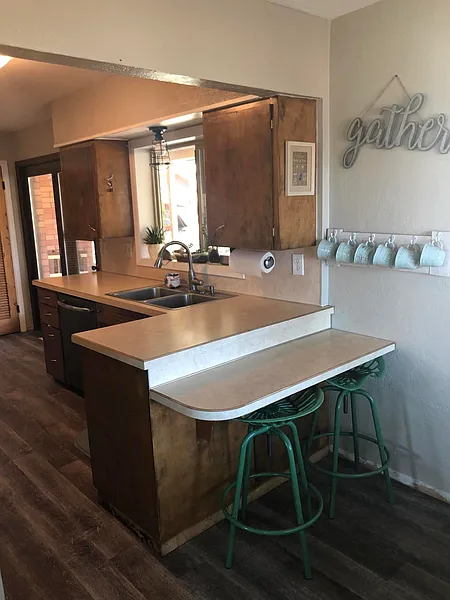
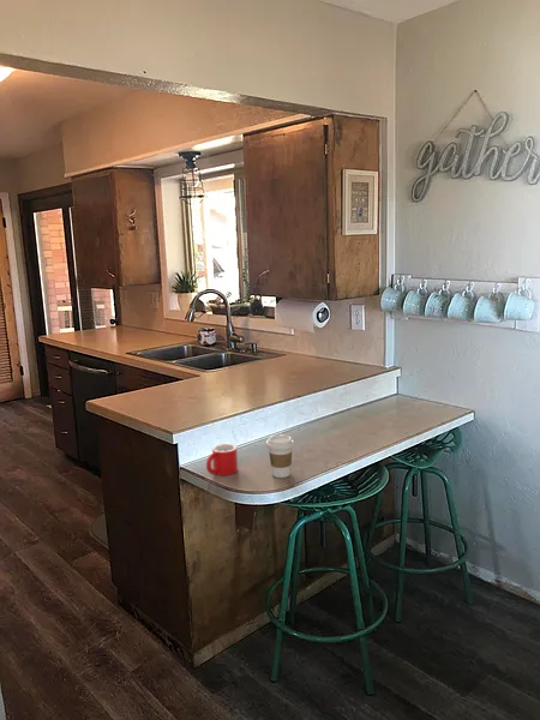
+ mug (220, 461)
+ coffee cup (280, 456)
